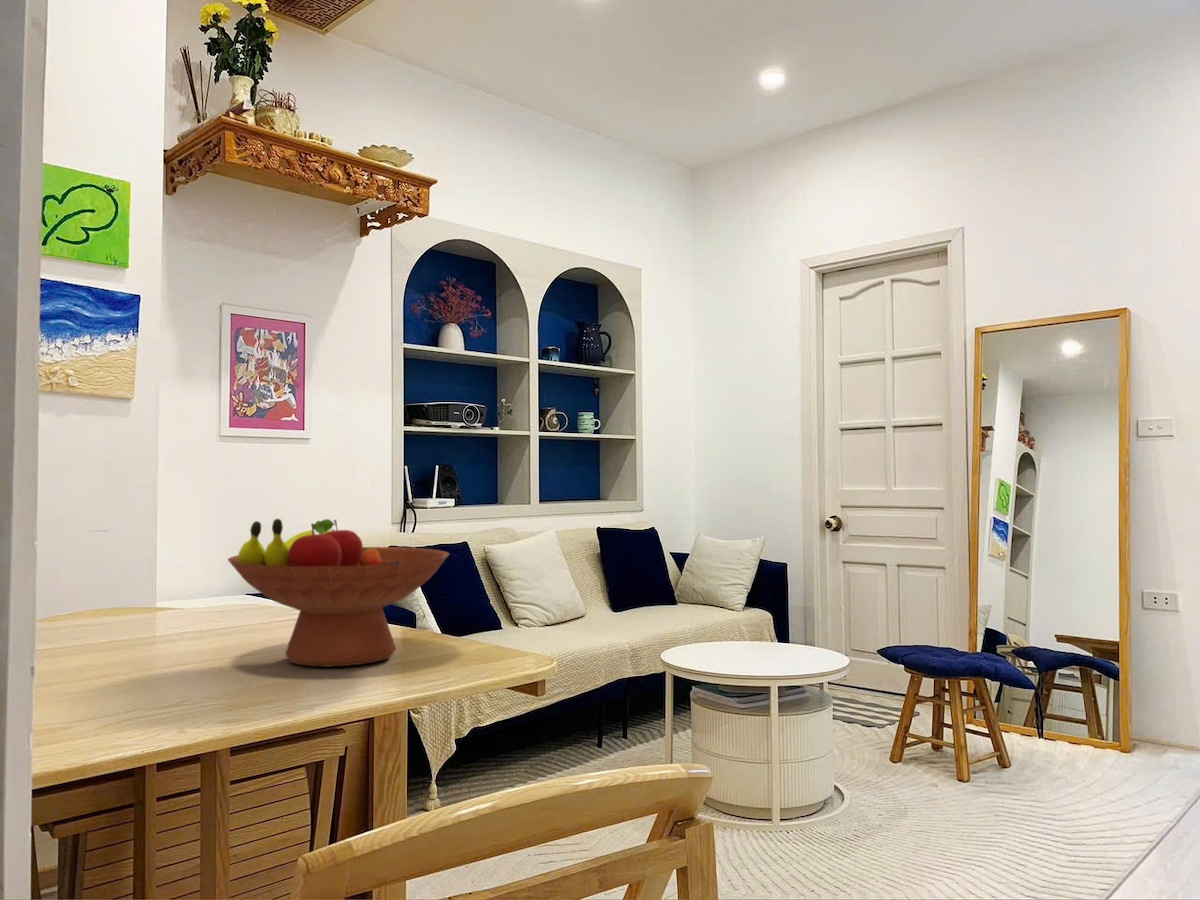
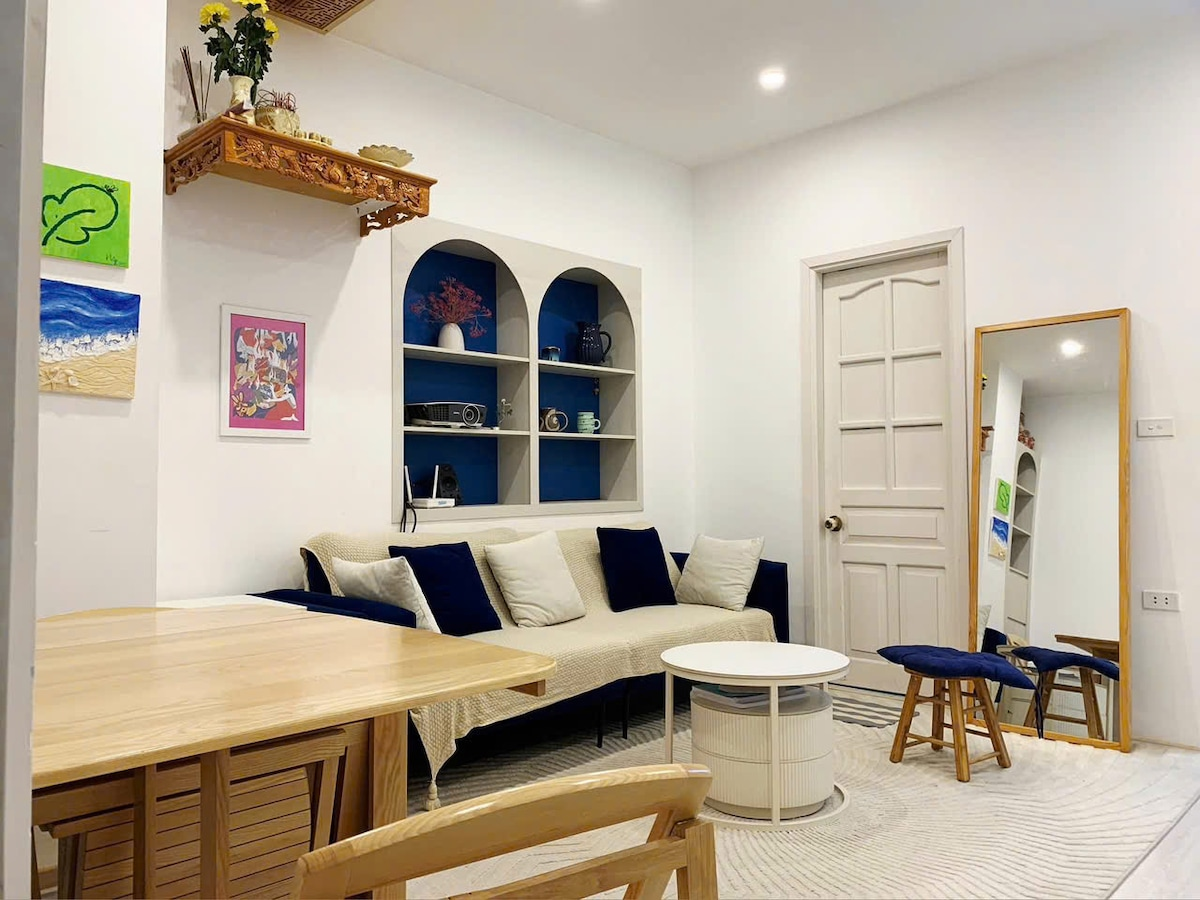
- fruit bowl (342, 586)
